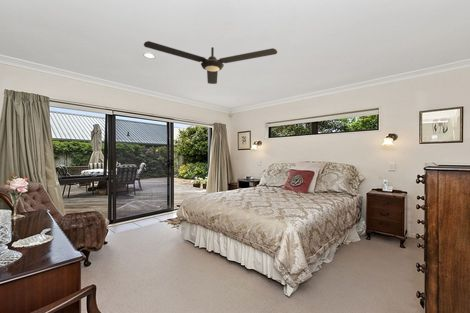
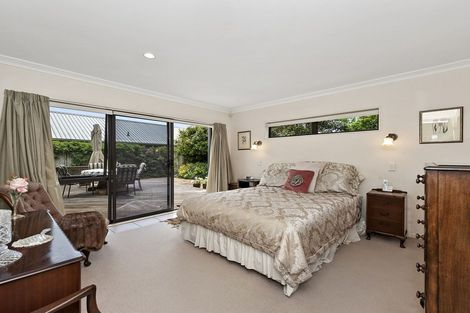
- ceiling fan (212, 64)
